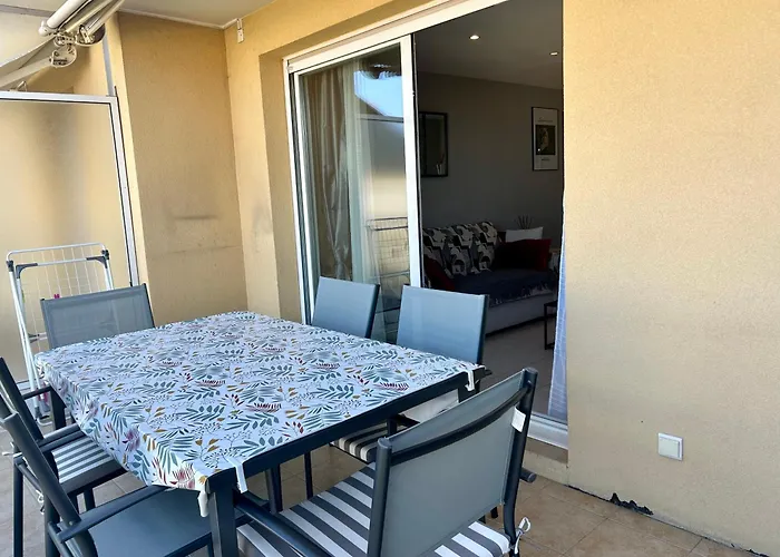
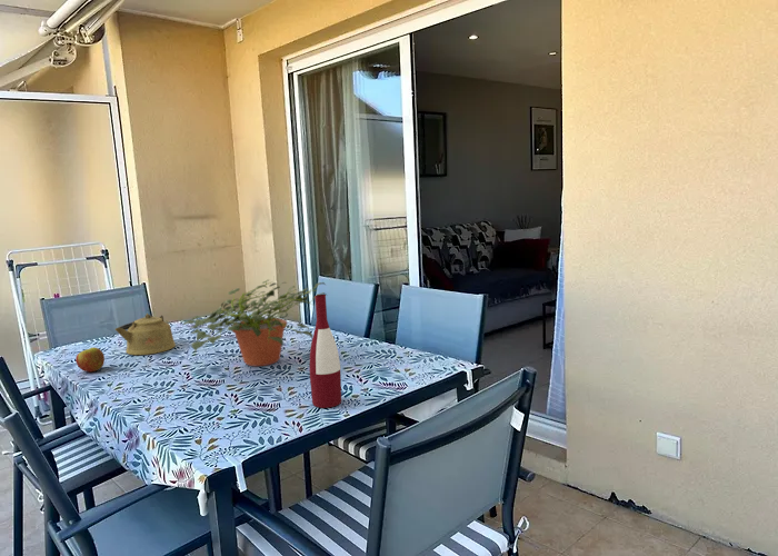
+ kettle (143, 331)
+ potted plant (253, 326)
+ apple (90, 359)
+ alcohol (323, 349)
